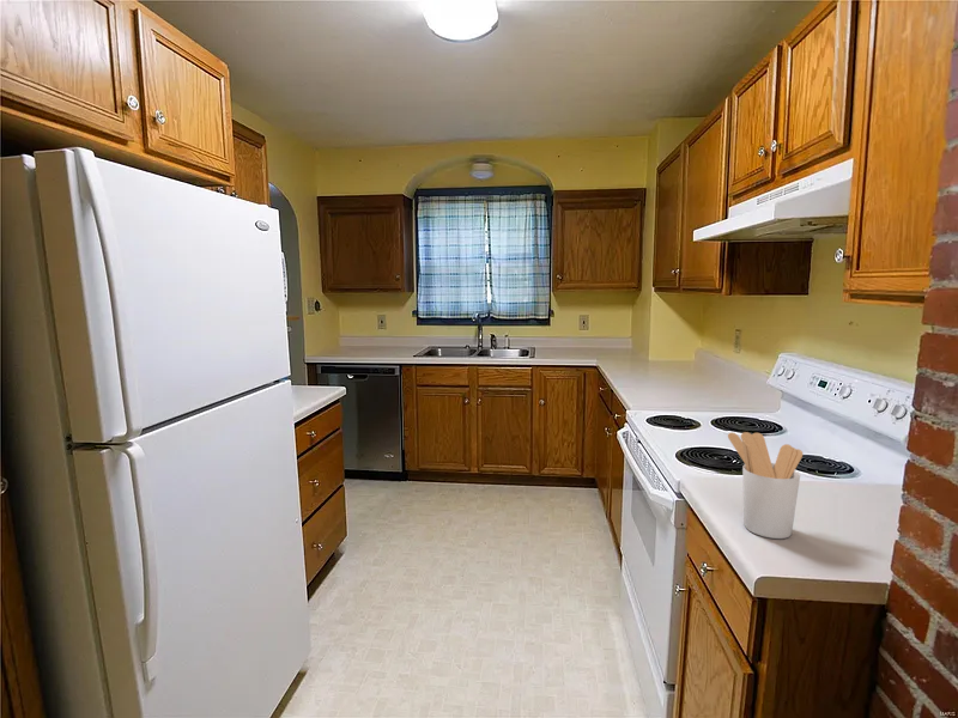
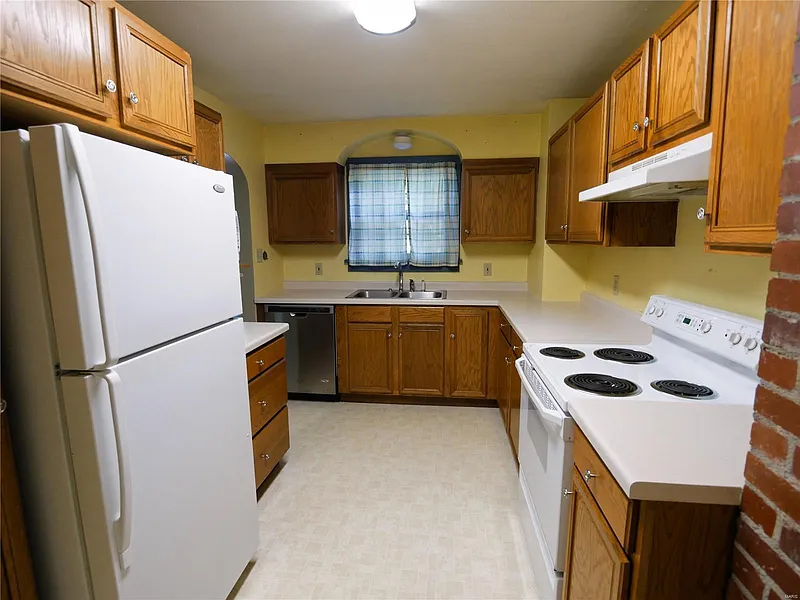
- utensil holder (760, 480)
